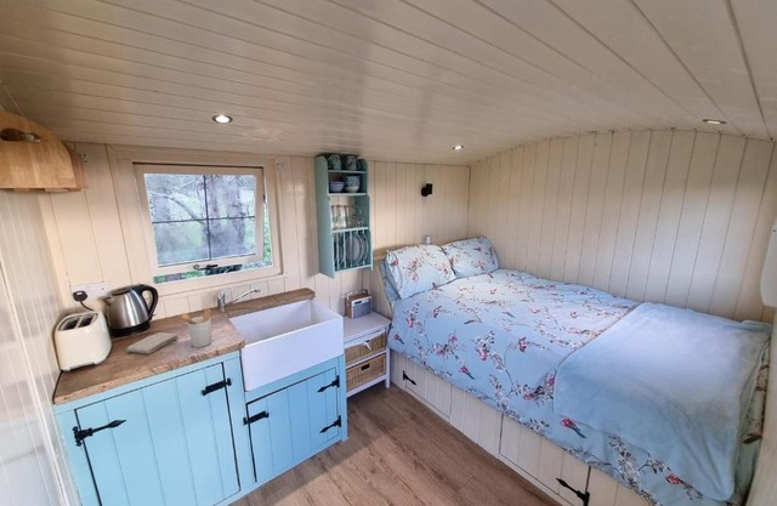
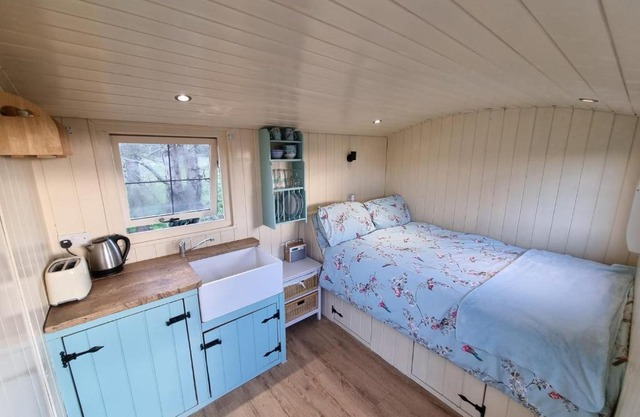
- utensil holder (195, 328)
- washcloth (154, 341)
